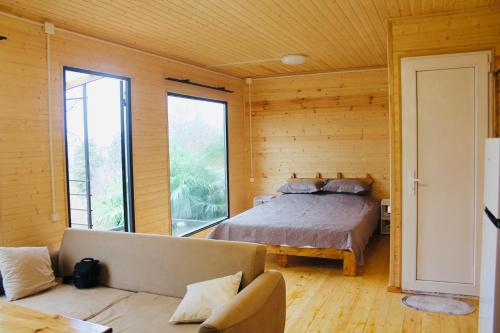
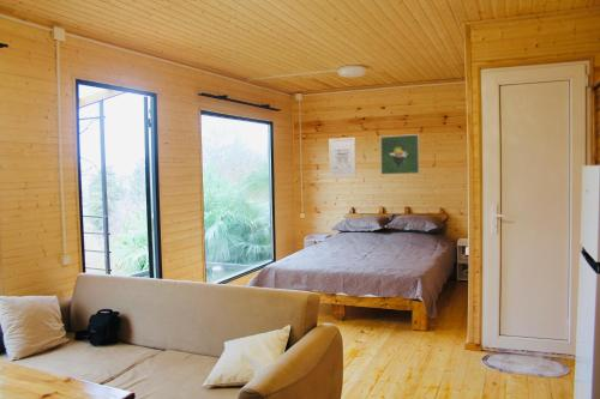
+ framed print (400, 155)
+ wall art (342, 157)
